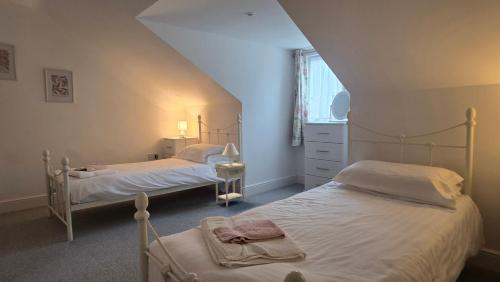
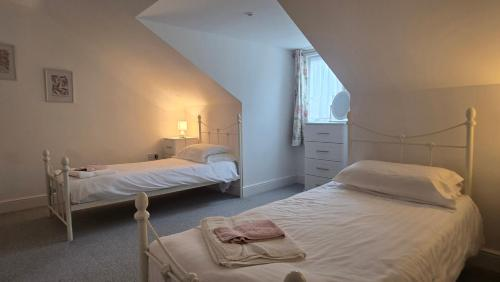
- nightstand (233, 183)
- table lamp (230, 154)
